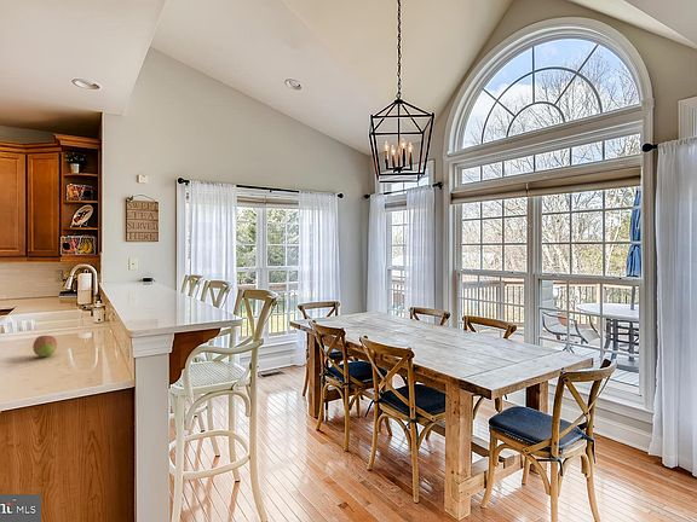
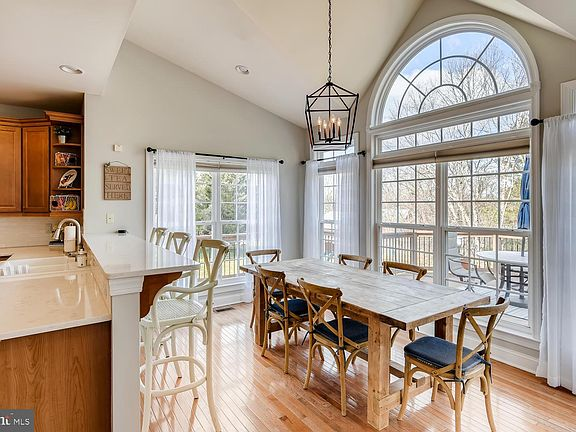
- fruit (45, 346)
